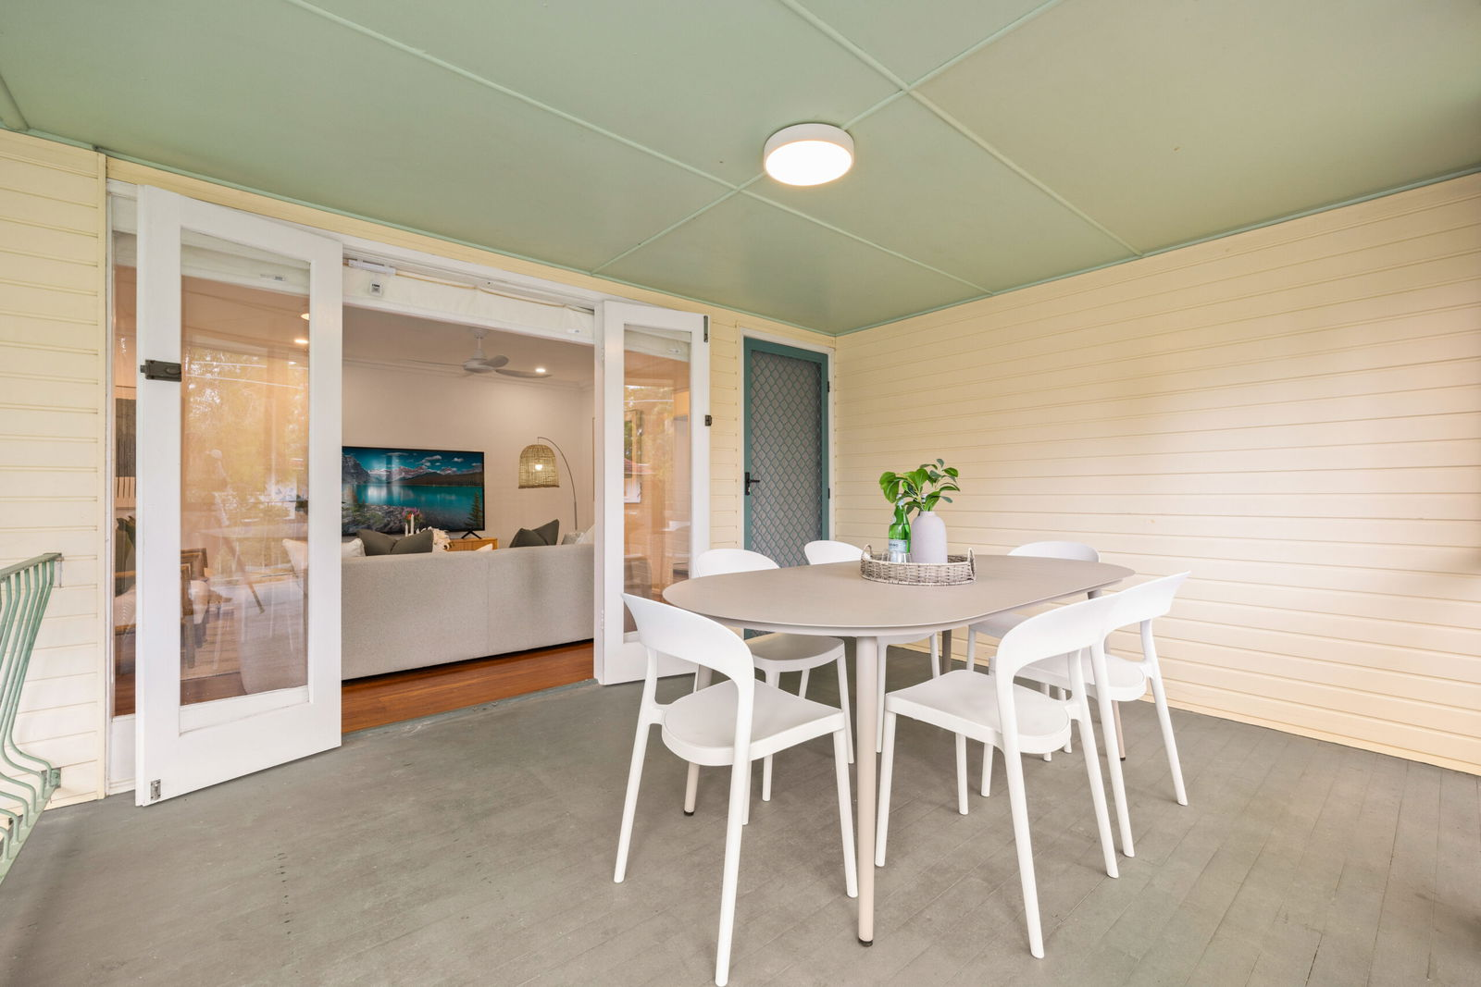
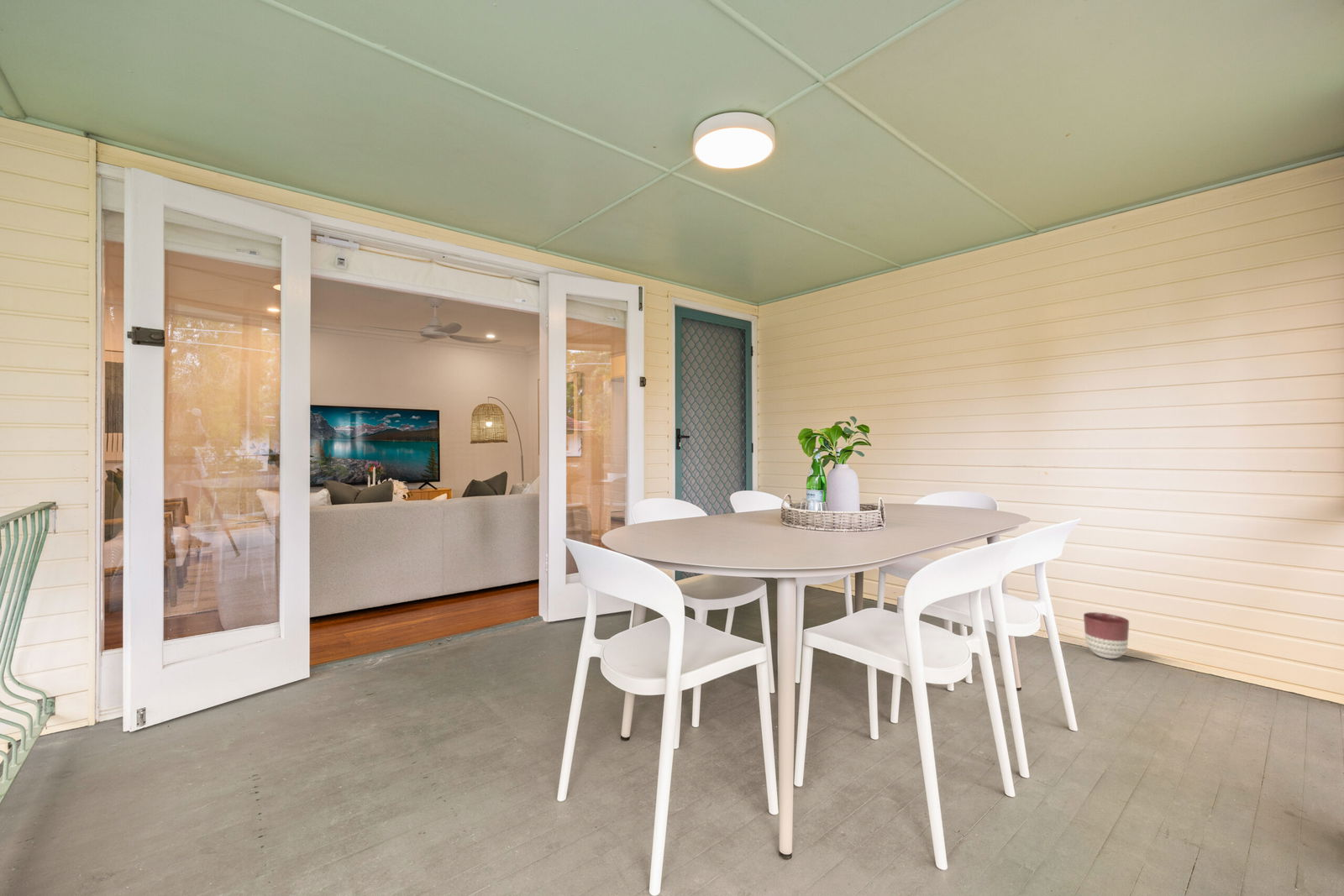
+ planter (1105, 637)
